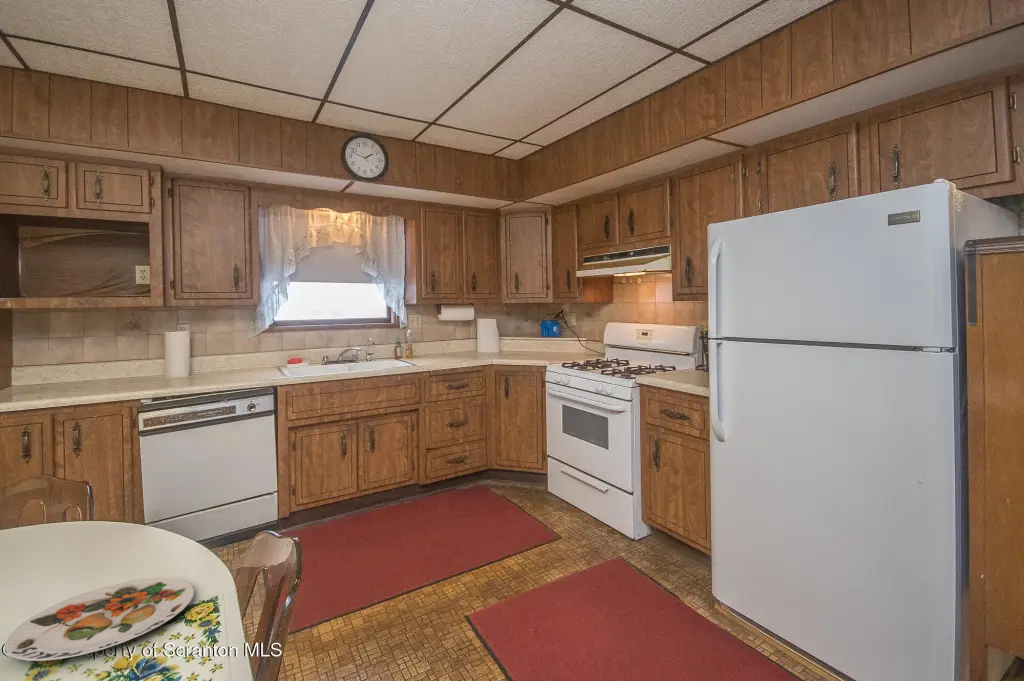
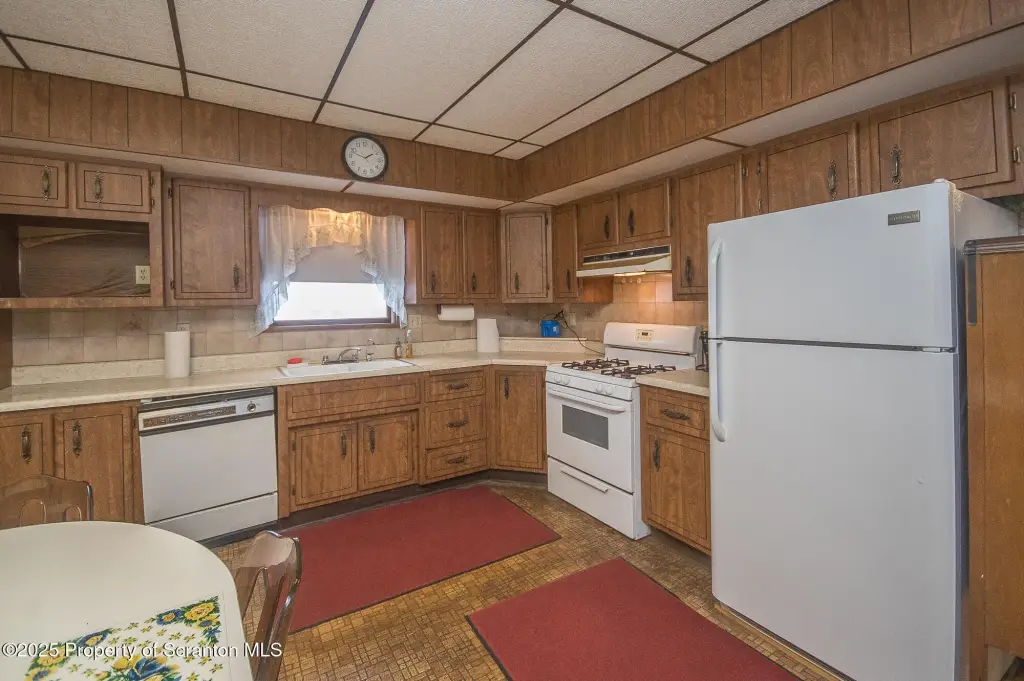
- plate (108, 615)
